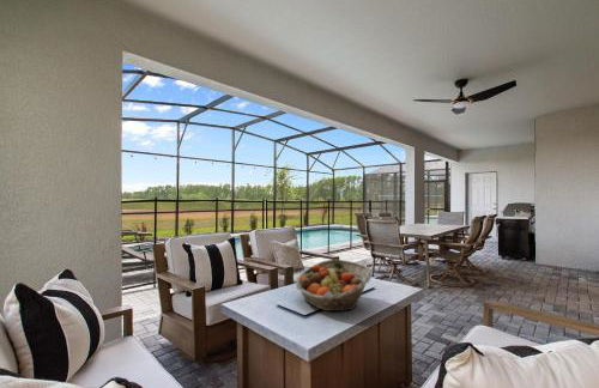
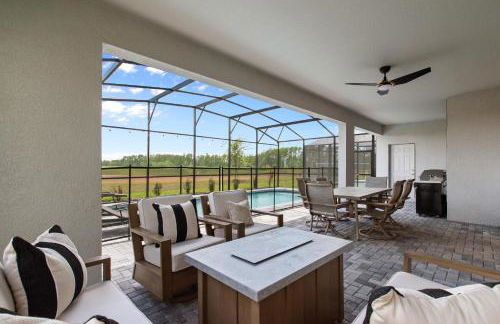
- fruit basket (332, 283)
